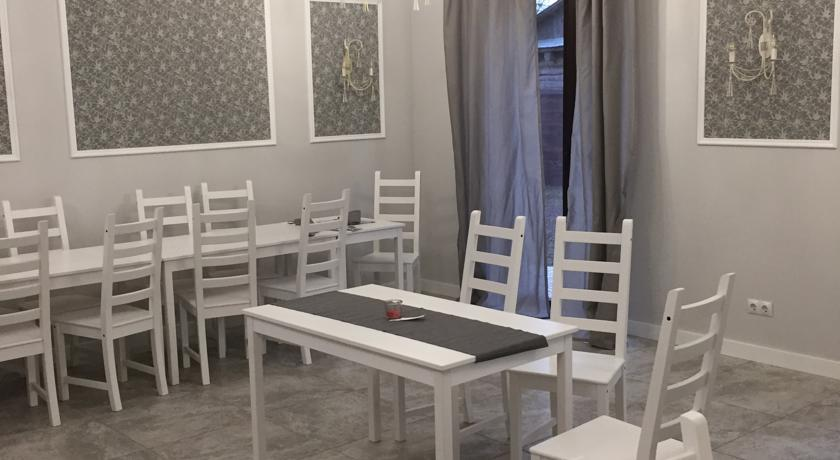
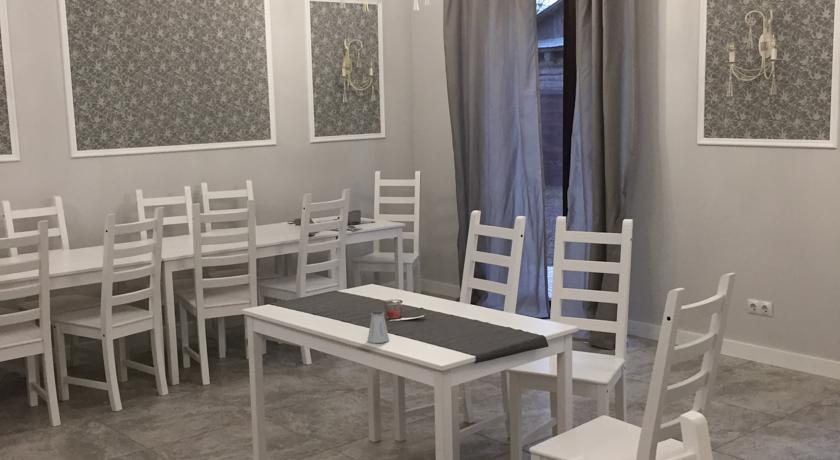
+ saltshaker (378, 325)
